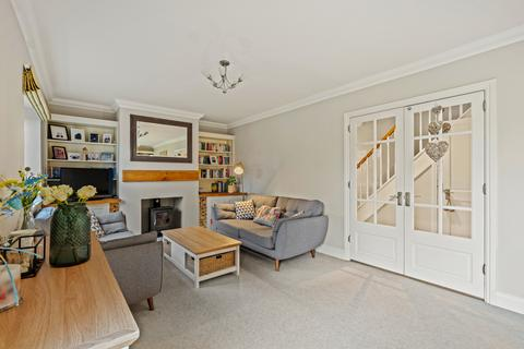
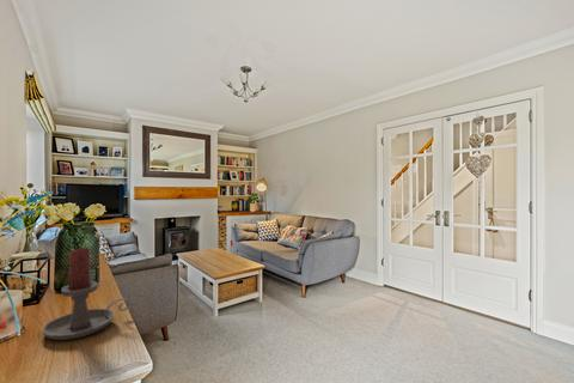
+ candle holder (90, 285)
